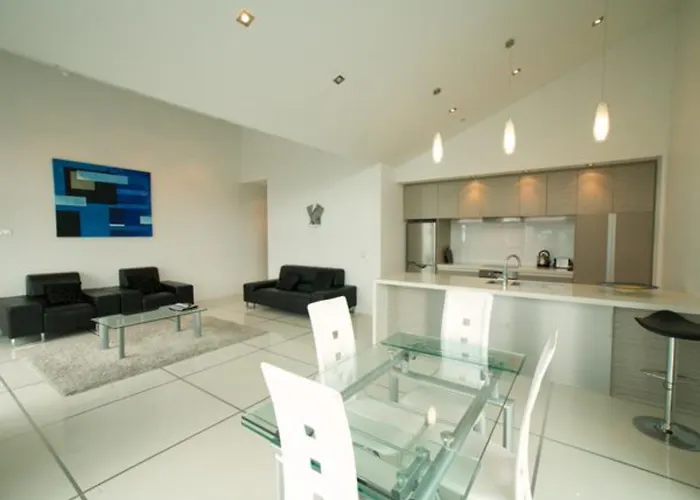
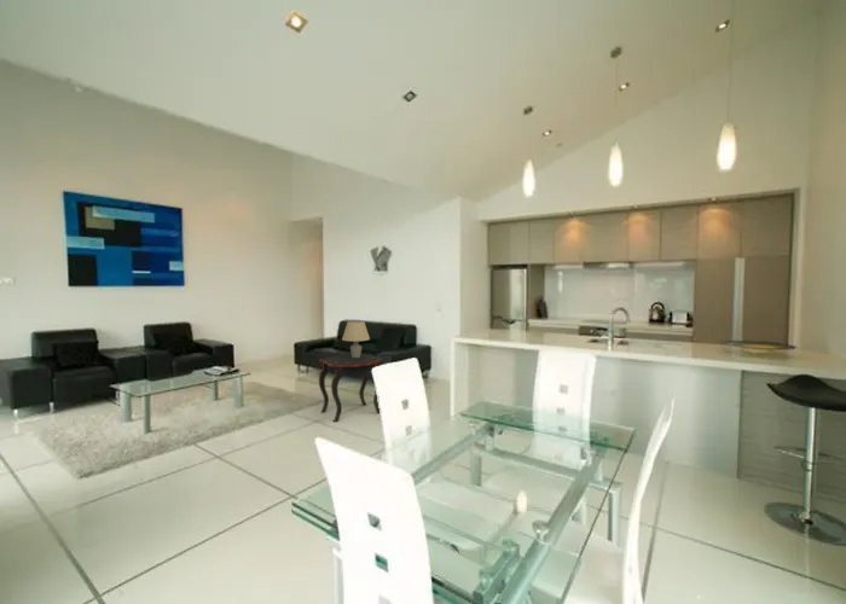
+ table lamp (355, 338)
+ side table (353, 377)
